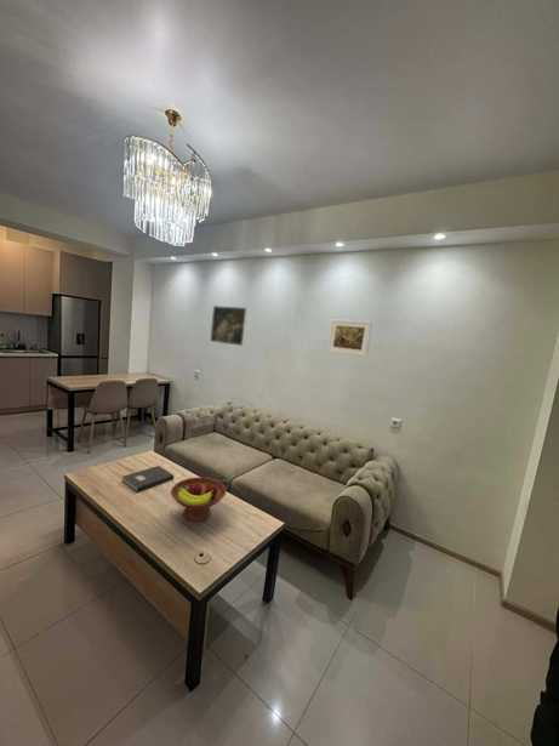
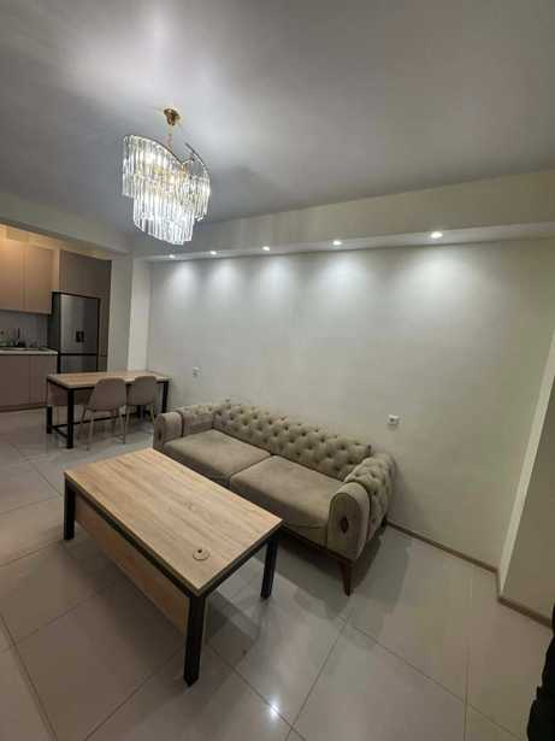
- book (148, 477)
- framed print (228, 325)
- fruit bowl (198, 497)
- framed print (348, 337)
